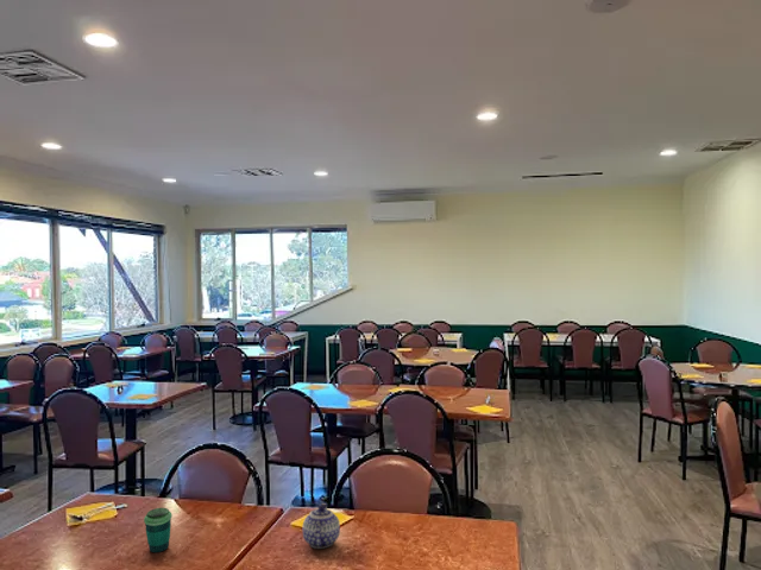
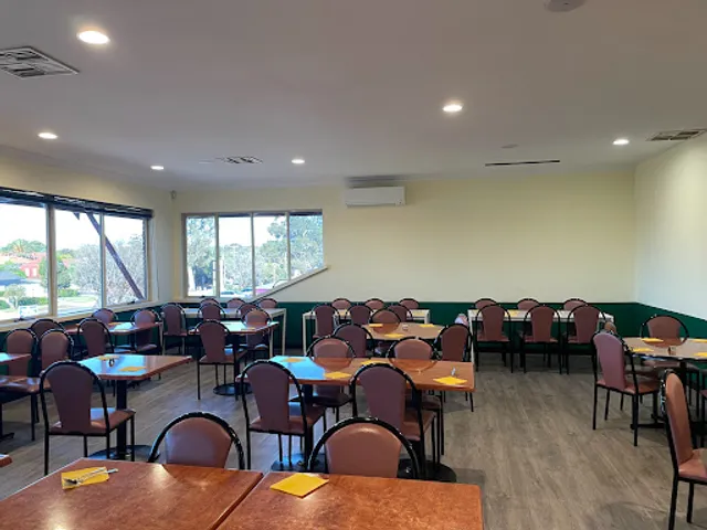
- teapot (321, 524)
- cup (158, 530)
